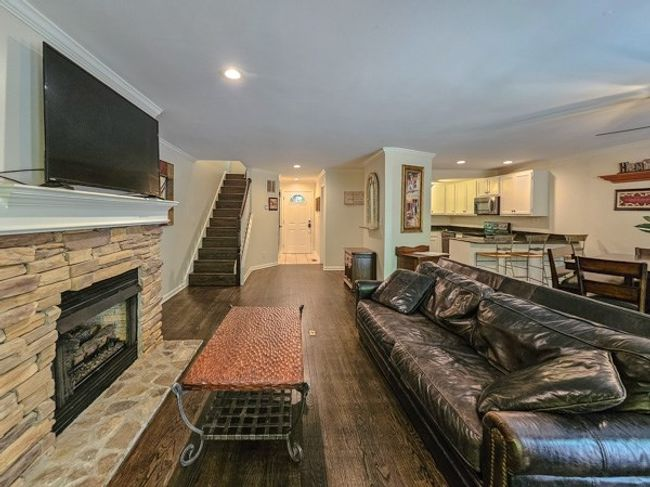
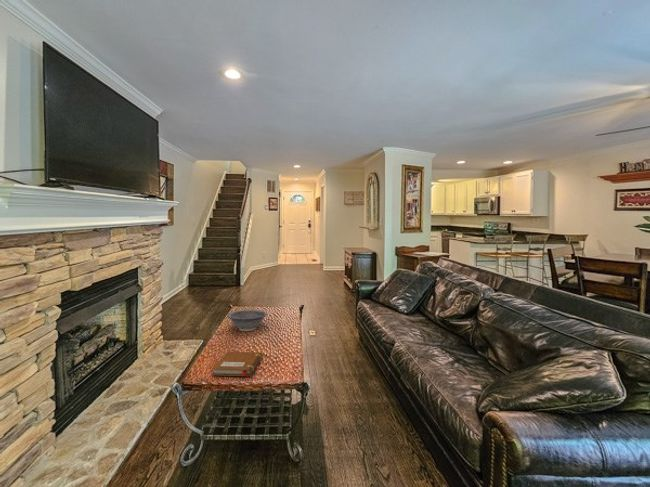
+ notebook (238, 363)
+ decorative bowl (247, 321)
